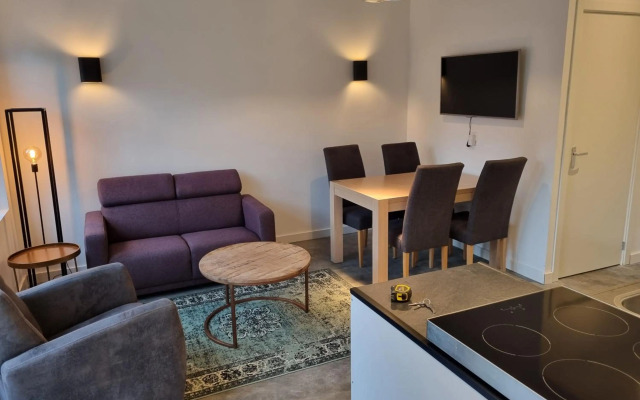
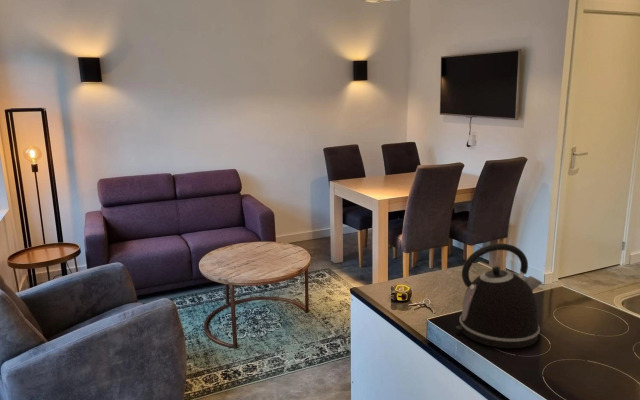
+ kettle (499, 287)
